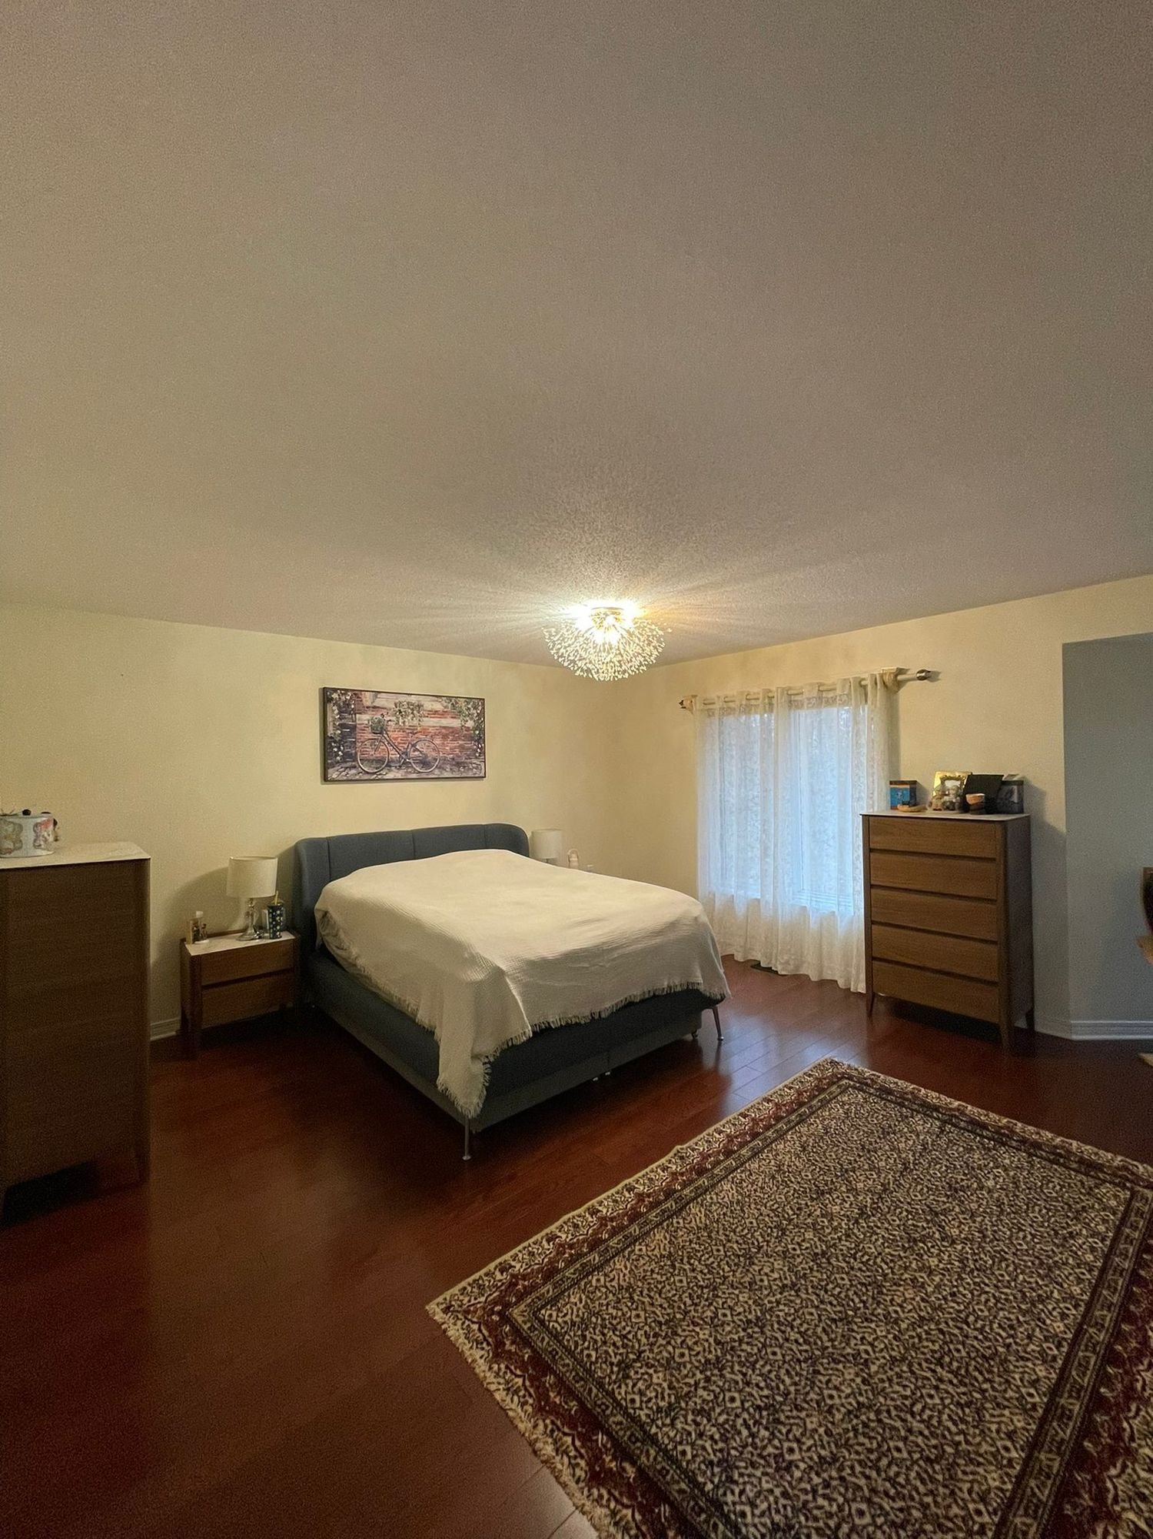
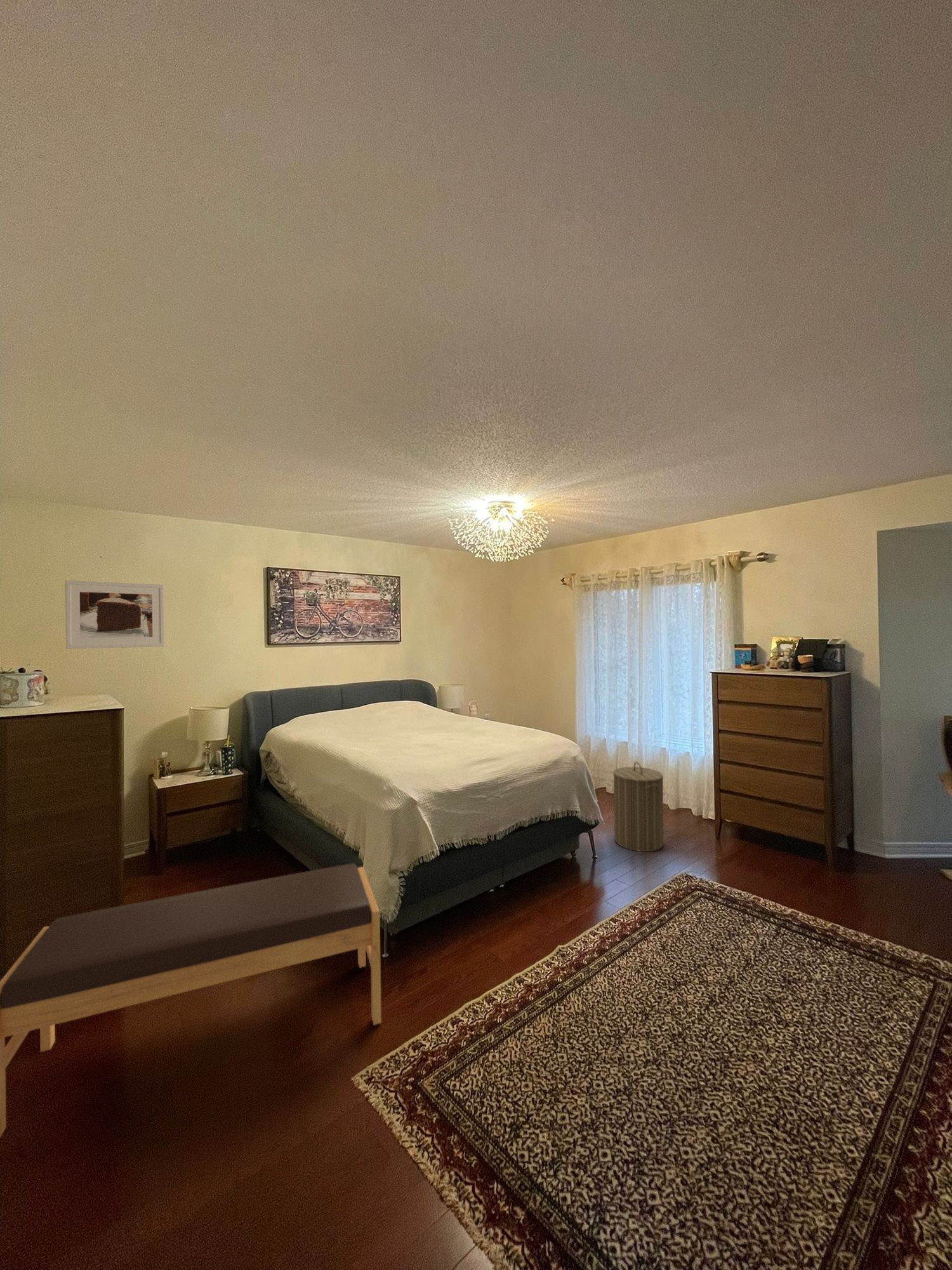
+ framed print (117, 615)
+ laundry hamper (638, 802)
+ bench (216, 971)
